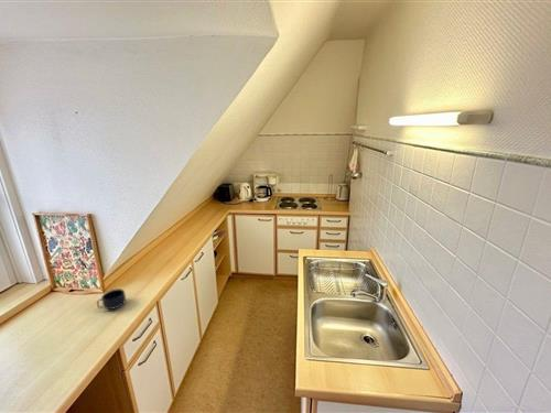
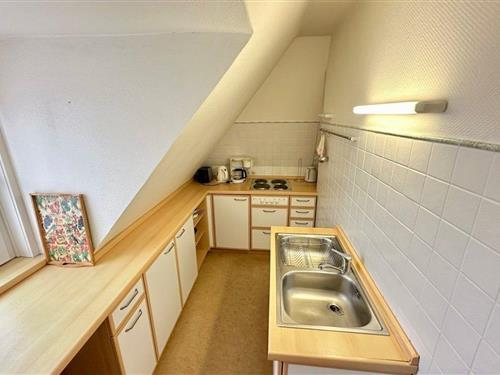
- mug (111, 301)
